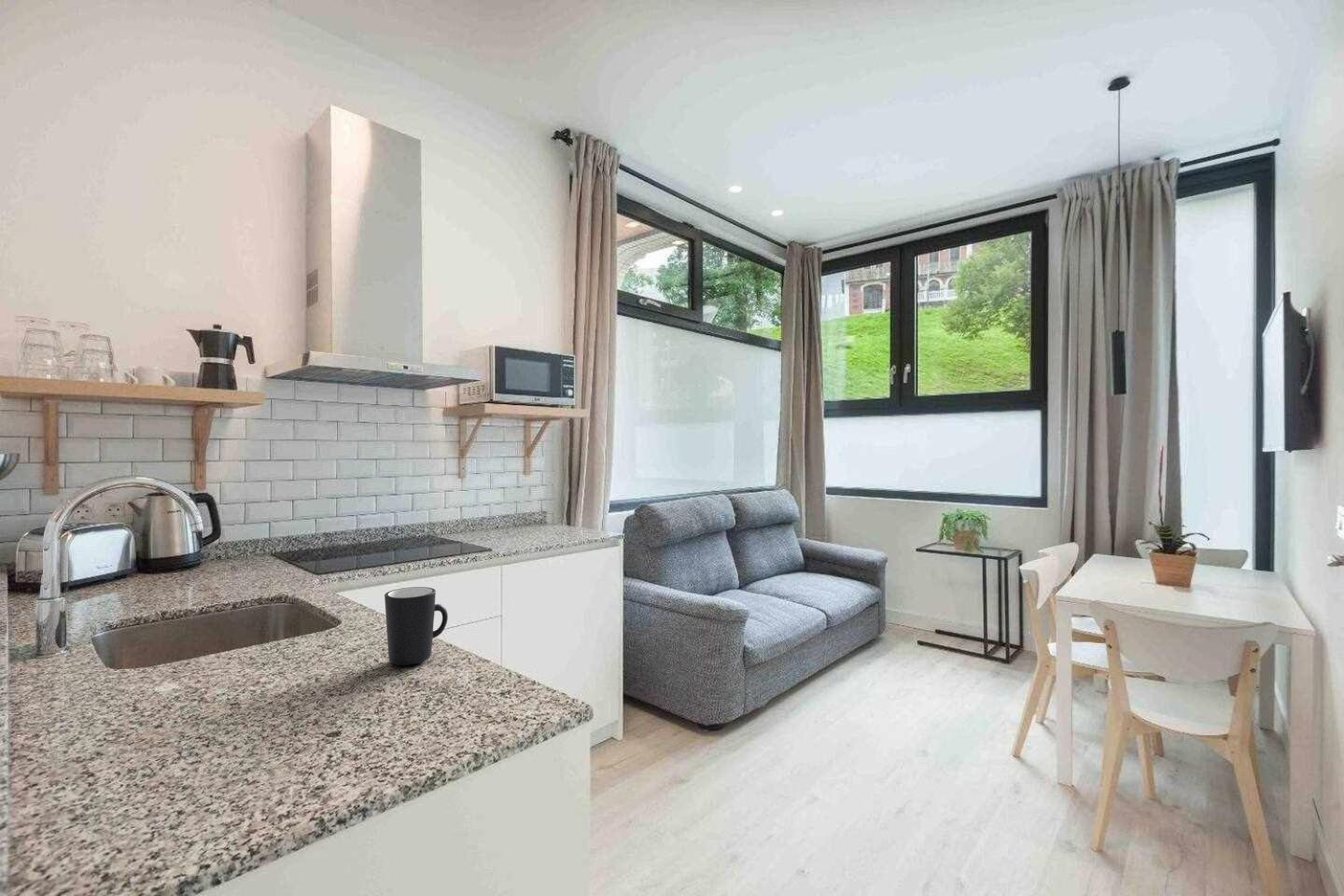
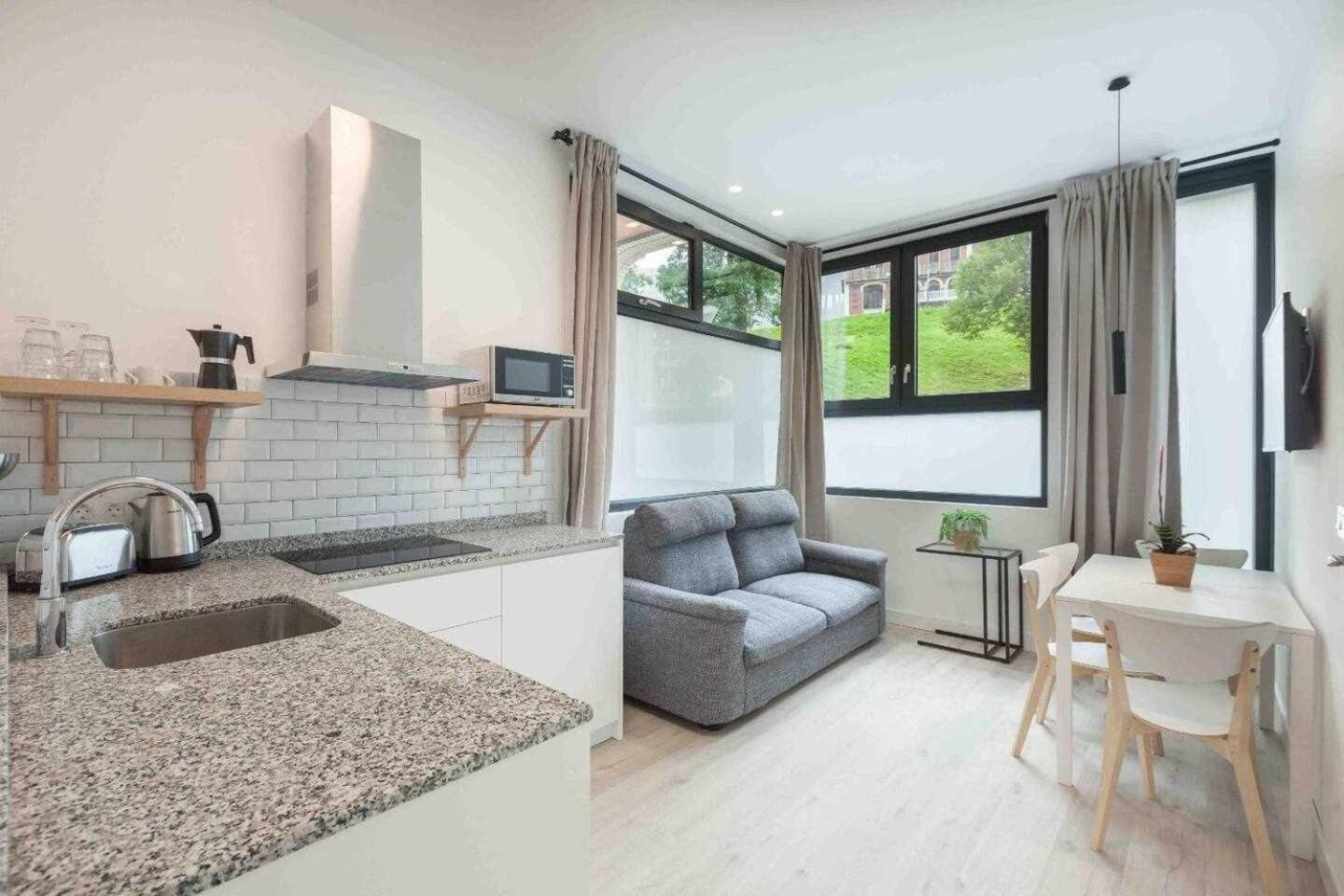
- mug (417, 624)
